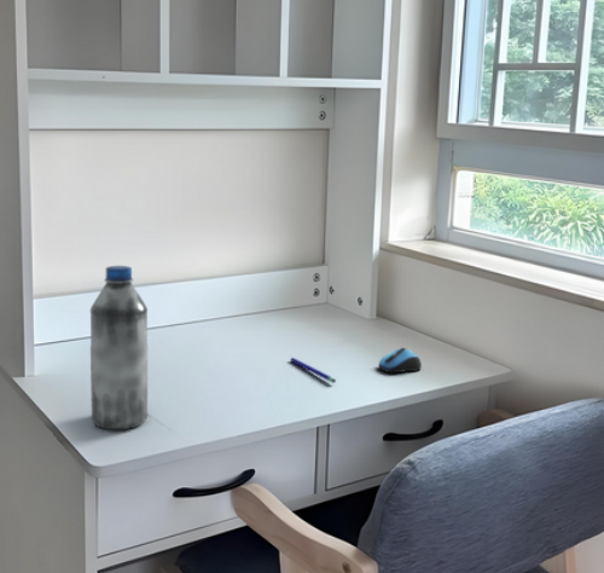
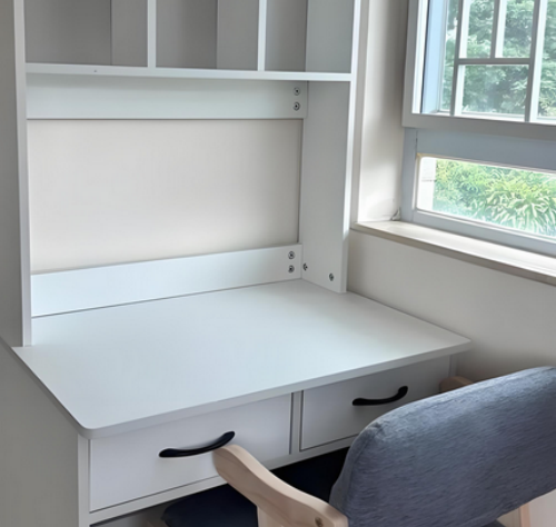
- computer mouse (401, 358)
- water bottle (120, 345)
- pen (312, 370)
